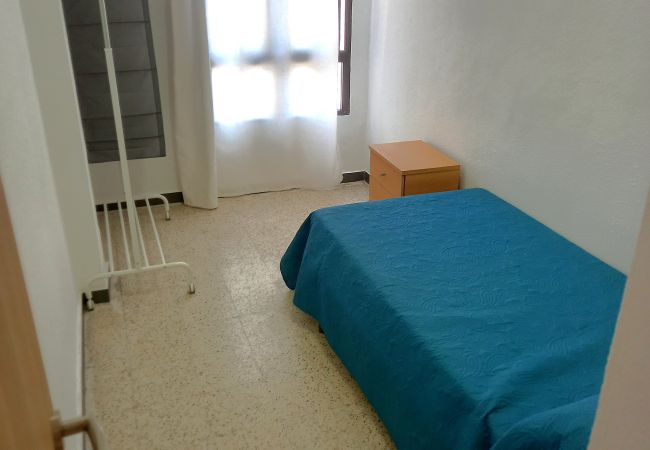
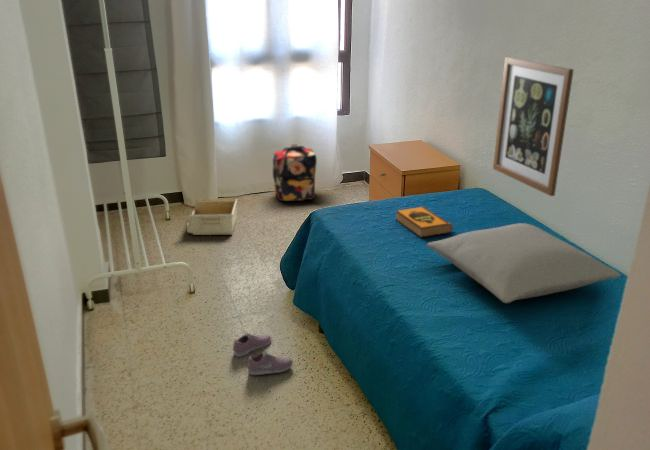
+ shoe (262, 352)
+ pillow (518, 259)
+ wall art (529, 124)
+ backpack (294, 171)
+ hardback book (423, 221)
+ storage bin (212, 216)
